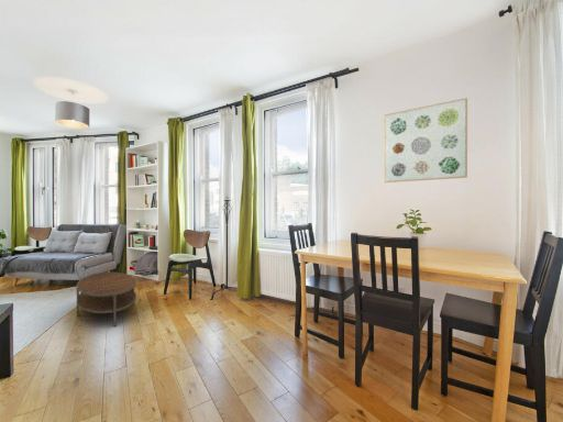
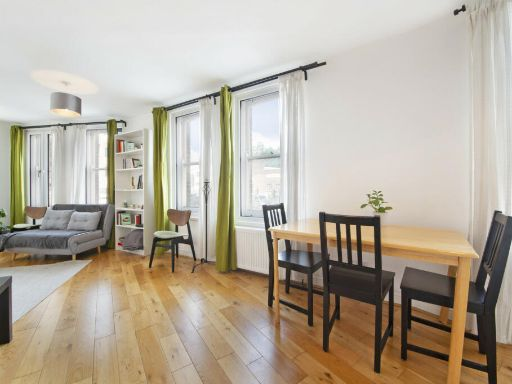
- wall art (422, 143)
- coffee table (107, 296)
